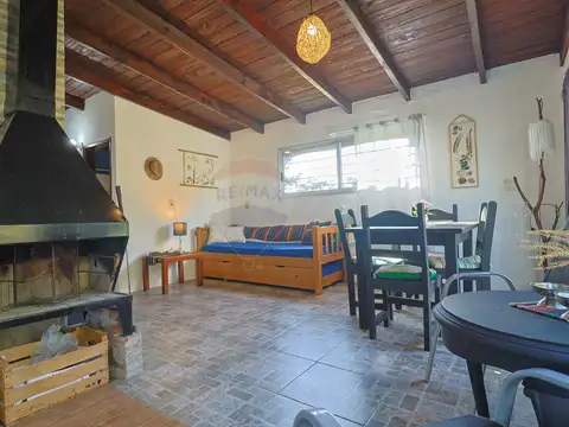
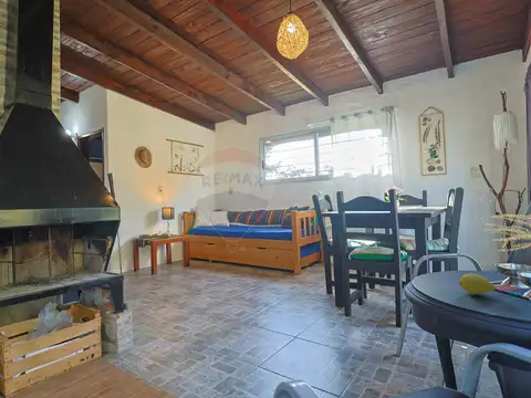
+ fruit (475, 283)
